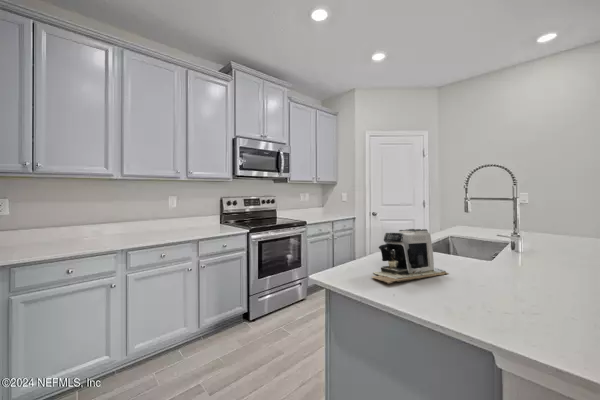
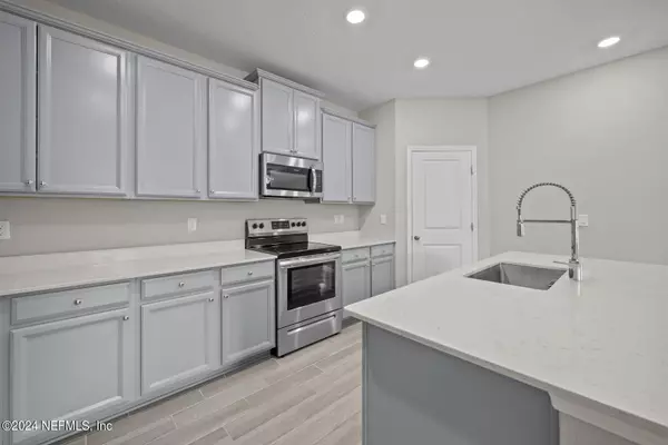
- coffee maker (410, 252)
